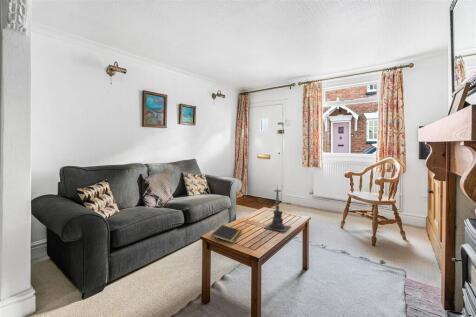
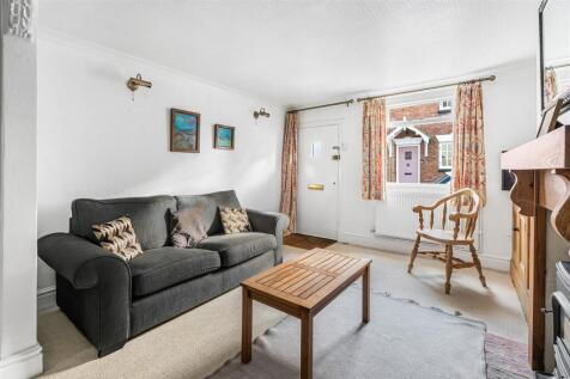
- notepad (227, 233)
- candle holder (277, 205)
